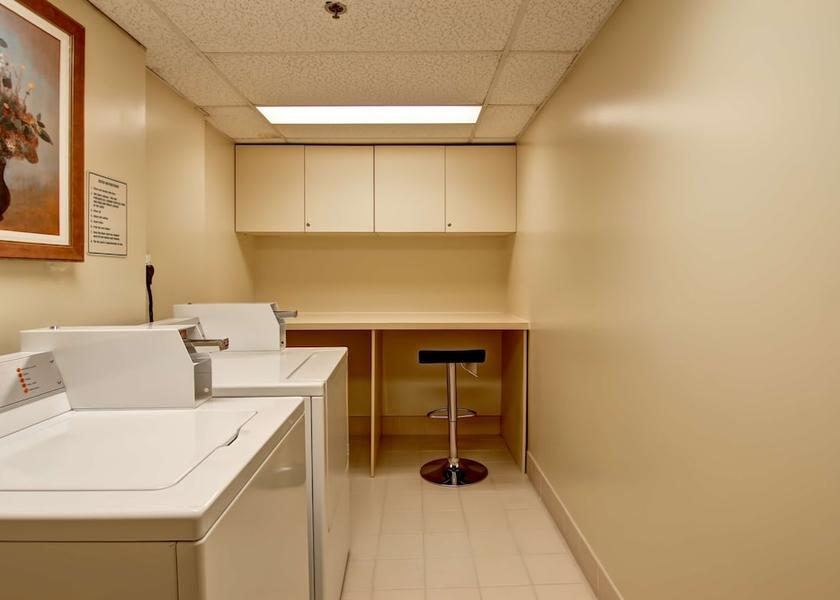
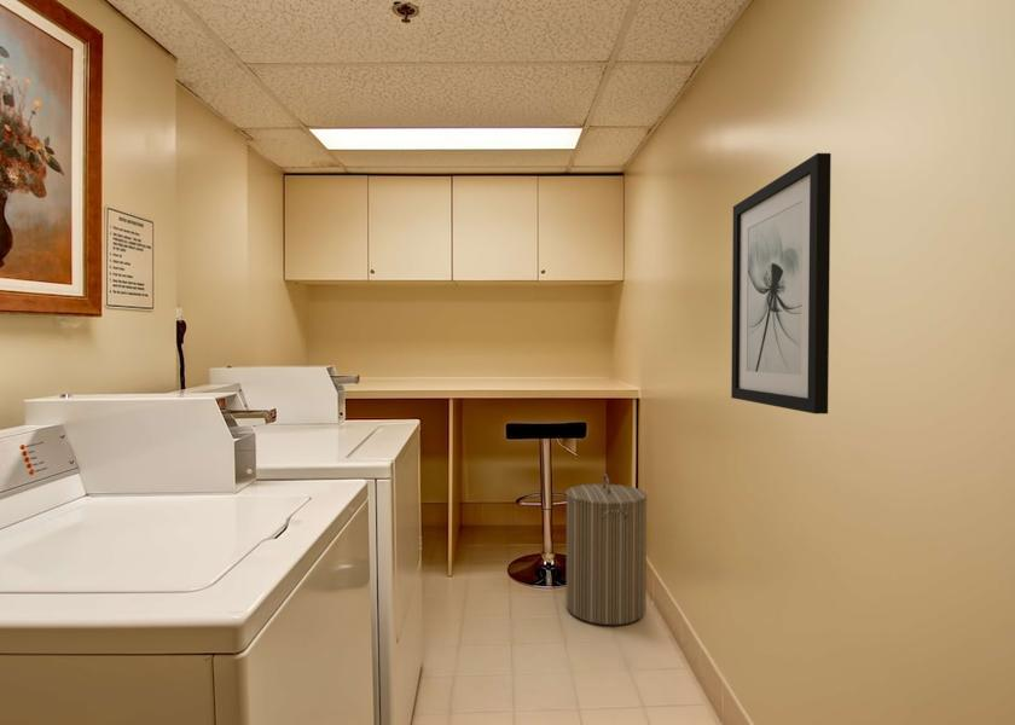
+ wall art (773, 294)
+ laundry hamper (605, 540)
